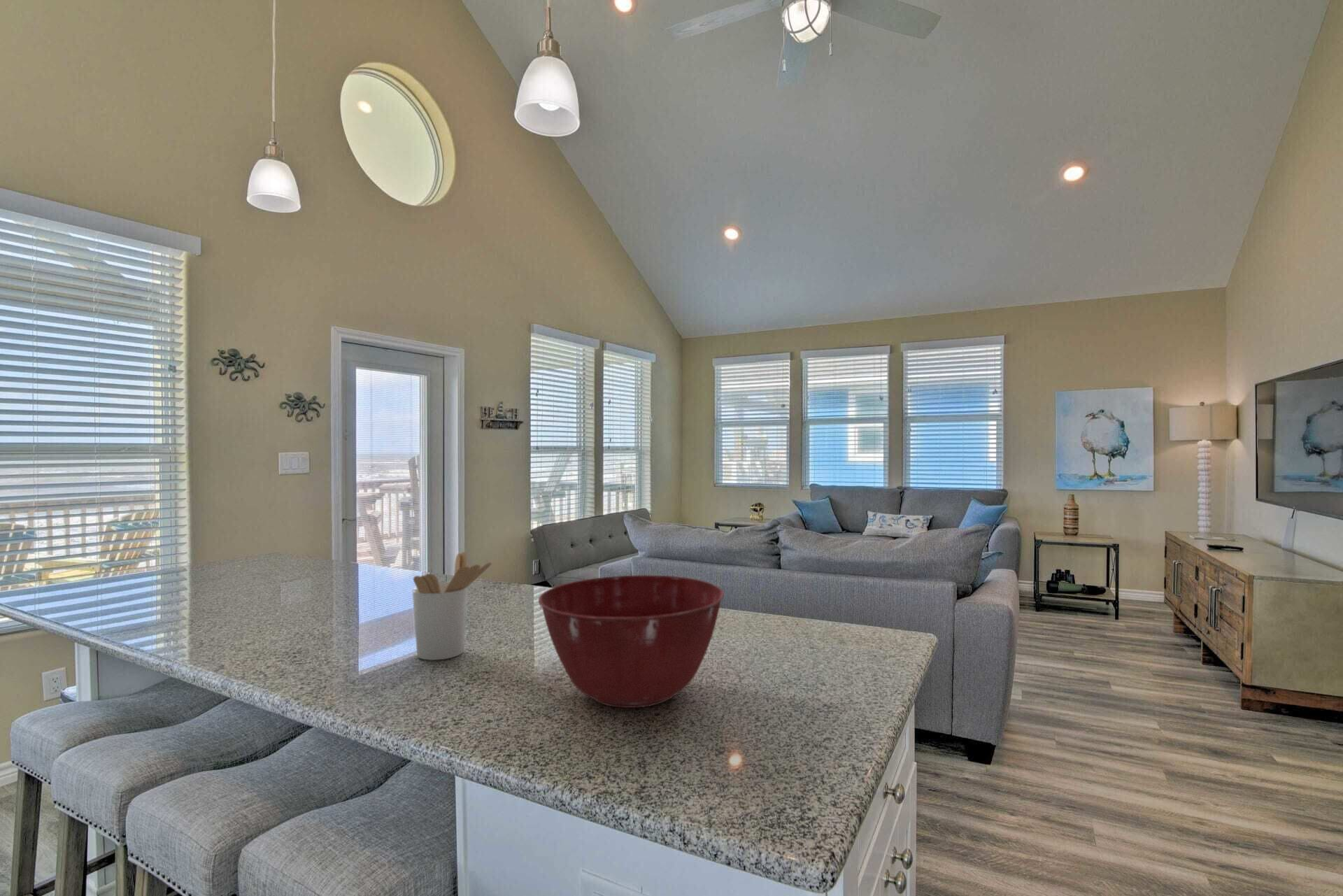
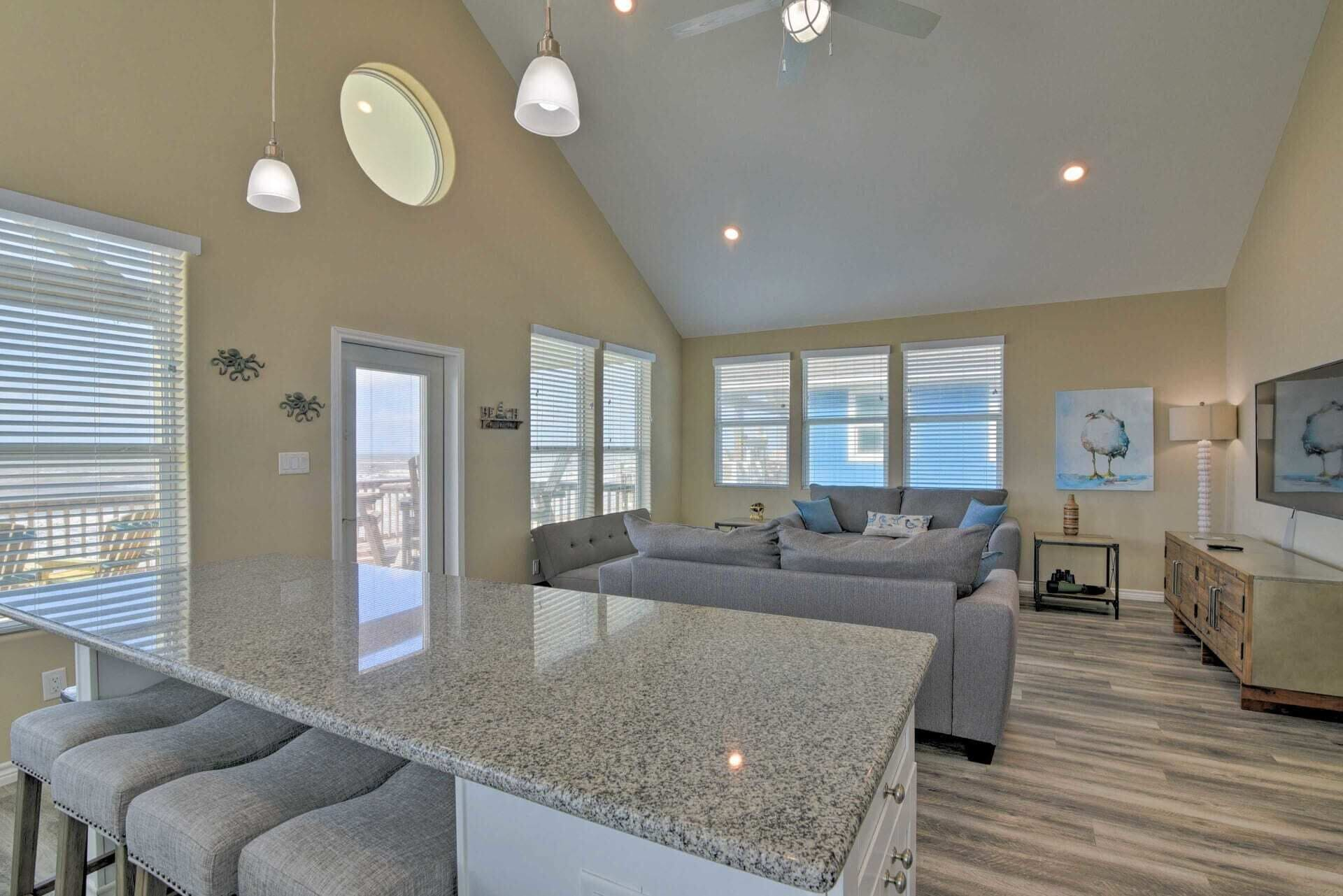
- mixing bowl (632, 641)
- utensil holder (451, 606)
